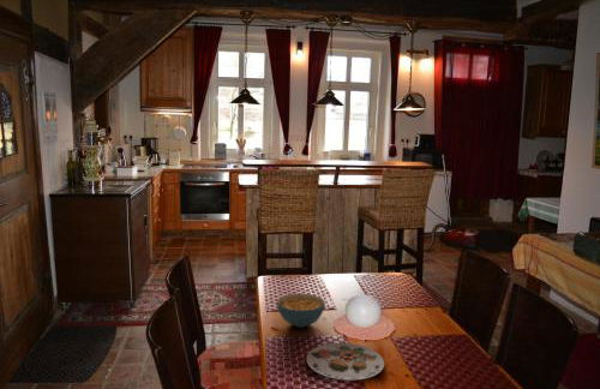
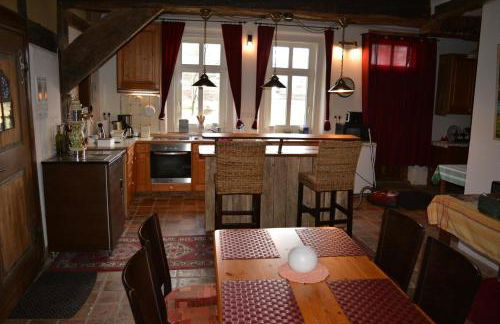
- plate (344, 361)
- cereal bowl (300, 312)
